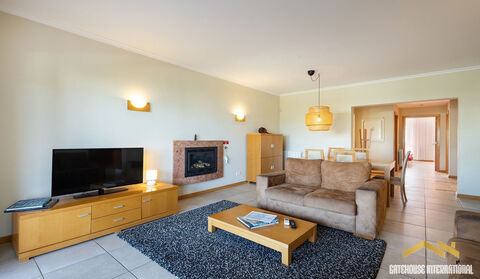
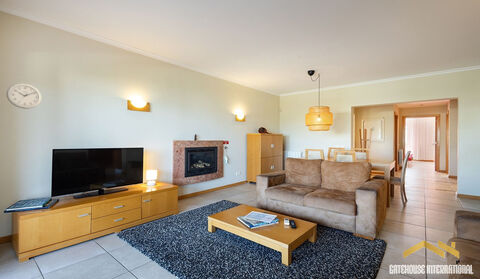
+ wall clock (24, 96)
